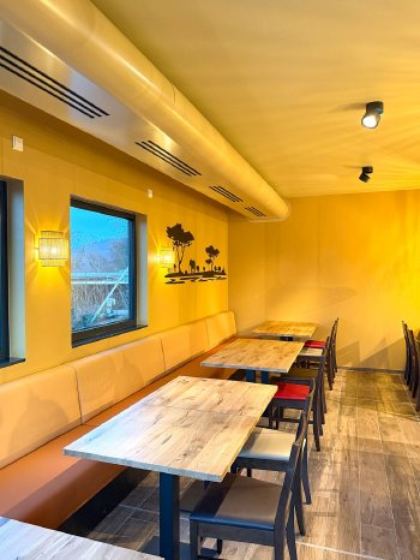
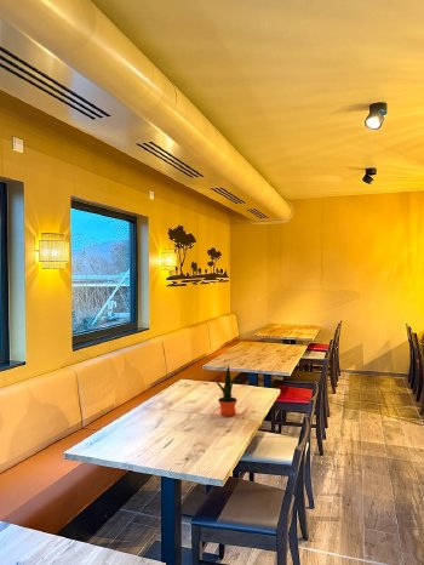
+ potted plant (227, 389)
